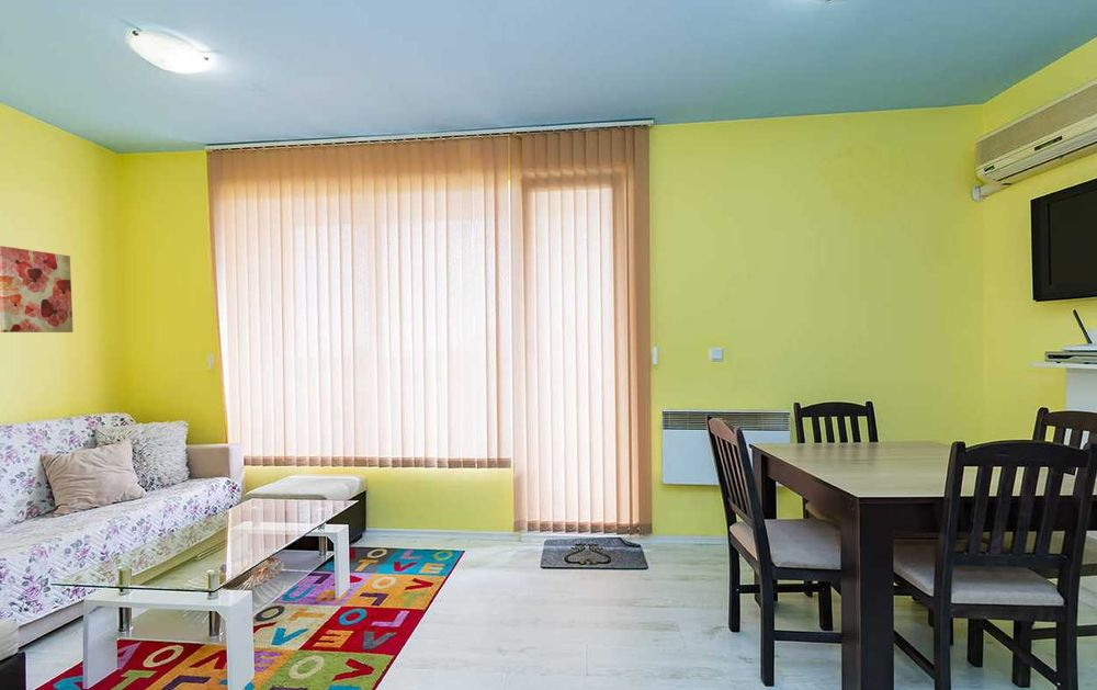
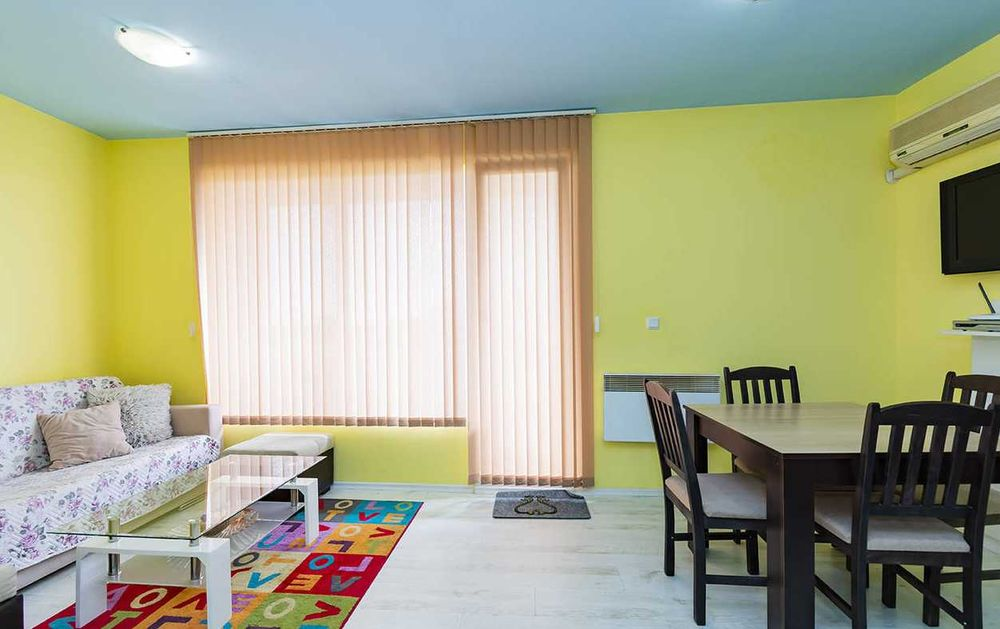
- wall art (37, 292)
